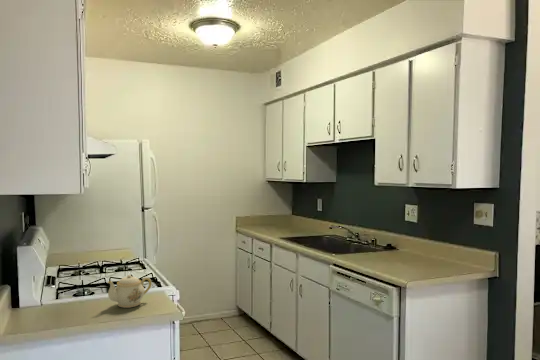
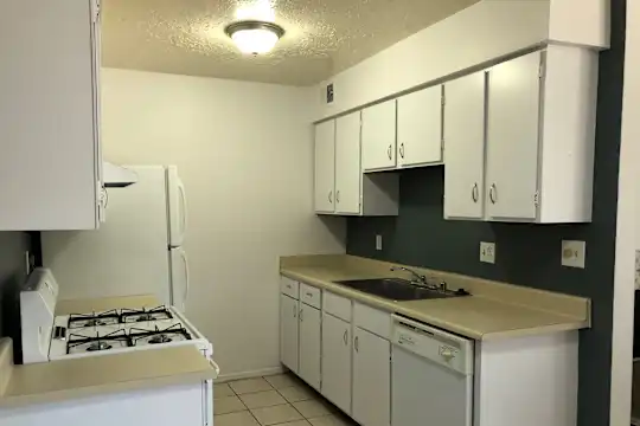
- teapot (130, 289)
